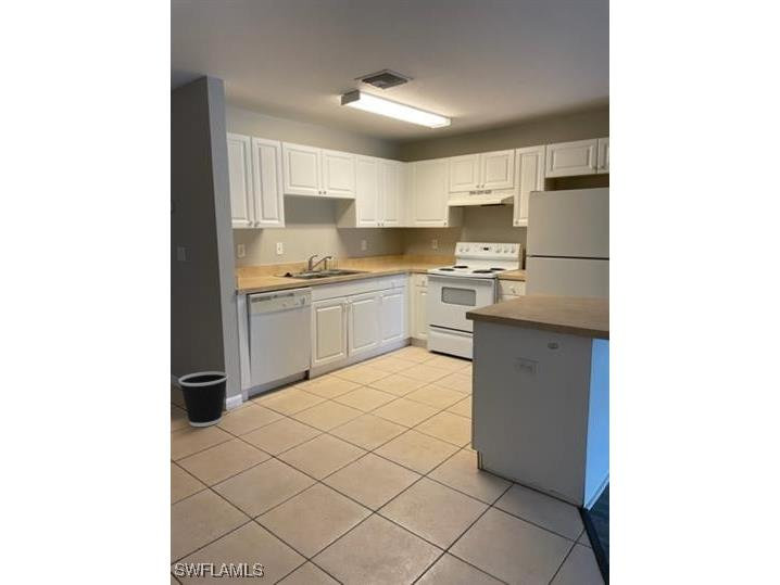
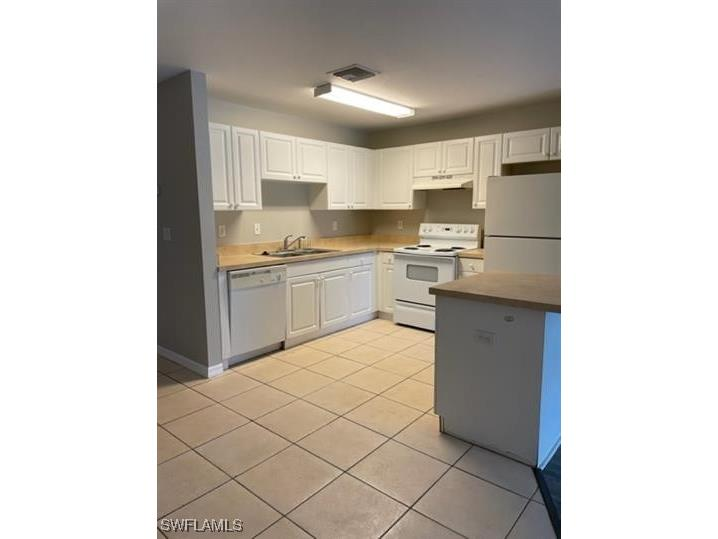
- wastebasket (204, 398)
